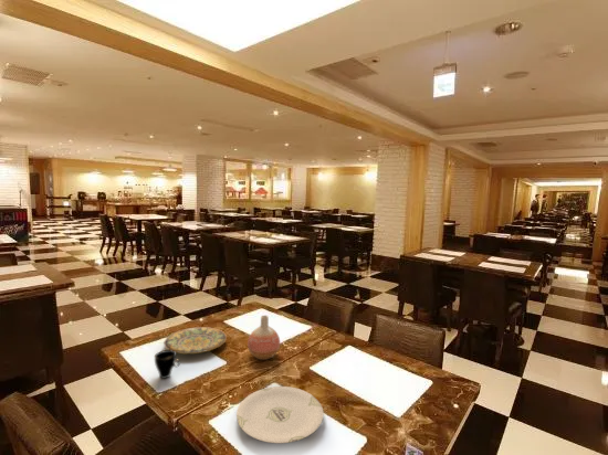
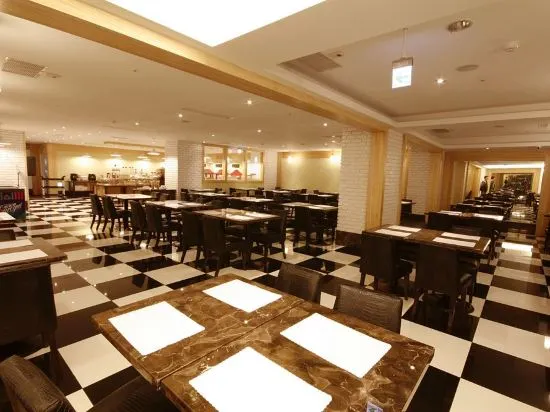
- plate (280, 414)
- cup (168, 366)
- vase (263, 336)
- plate (196, 341)
